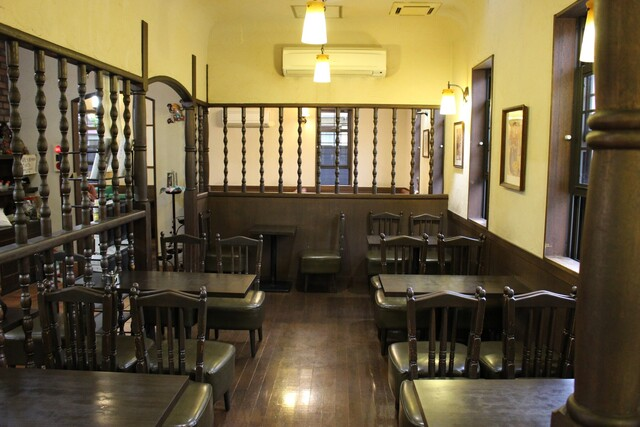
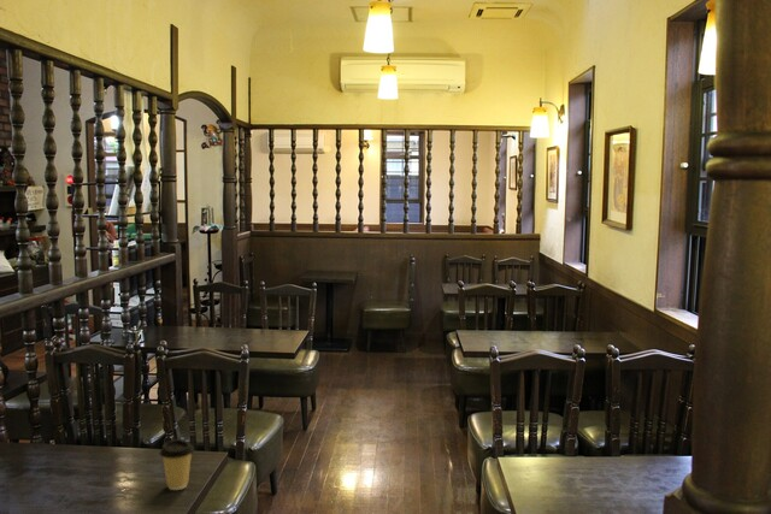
+ coffee cup (177, 465)
